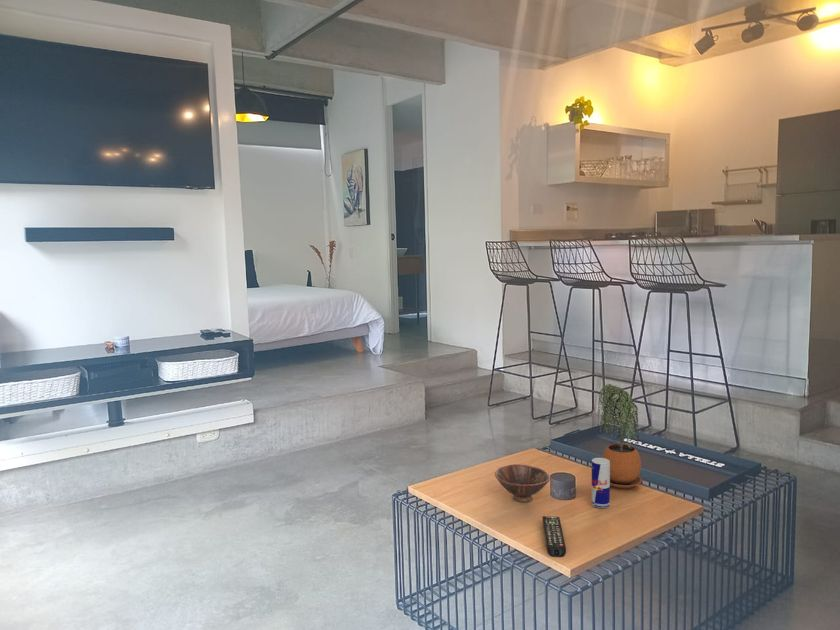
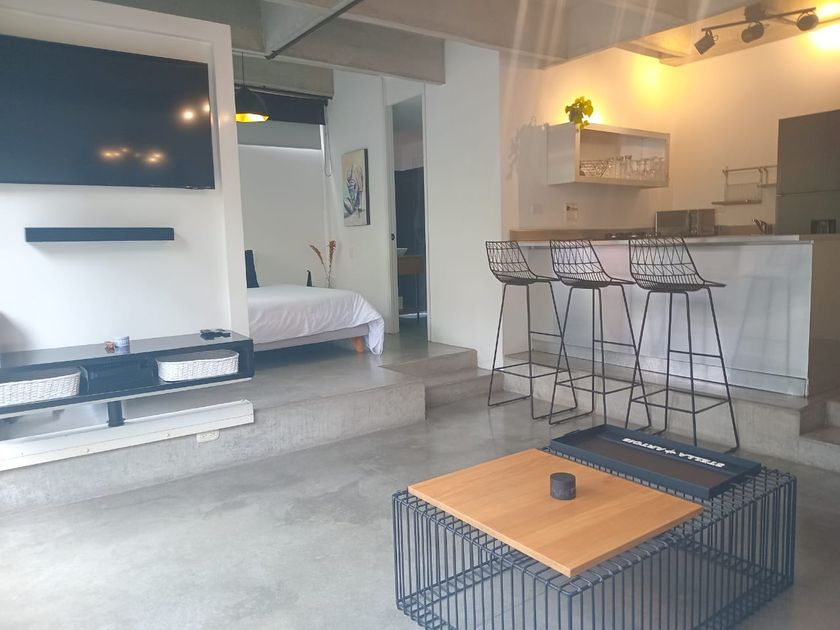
- potted plant (618, 435)
- bowl (522, 485)
- remote control (553, 534)
- beverage can (600, 482)
